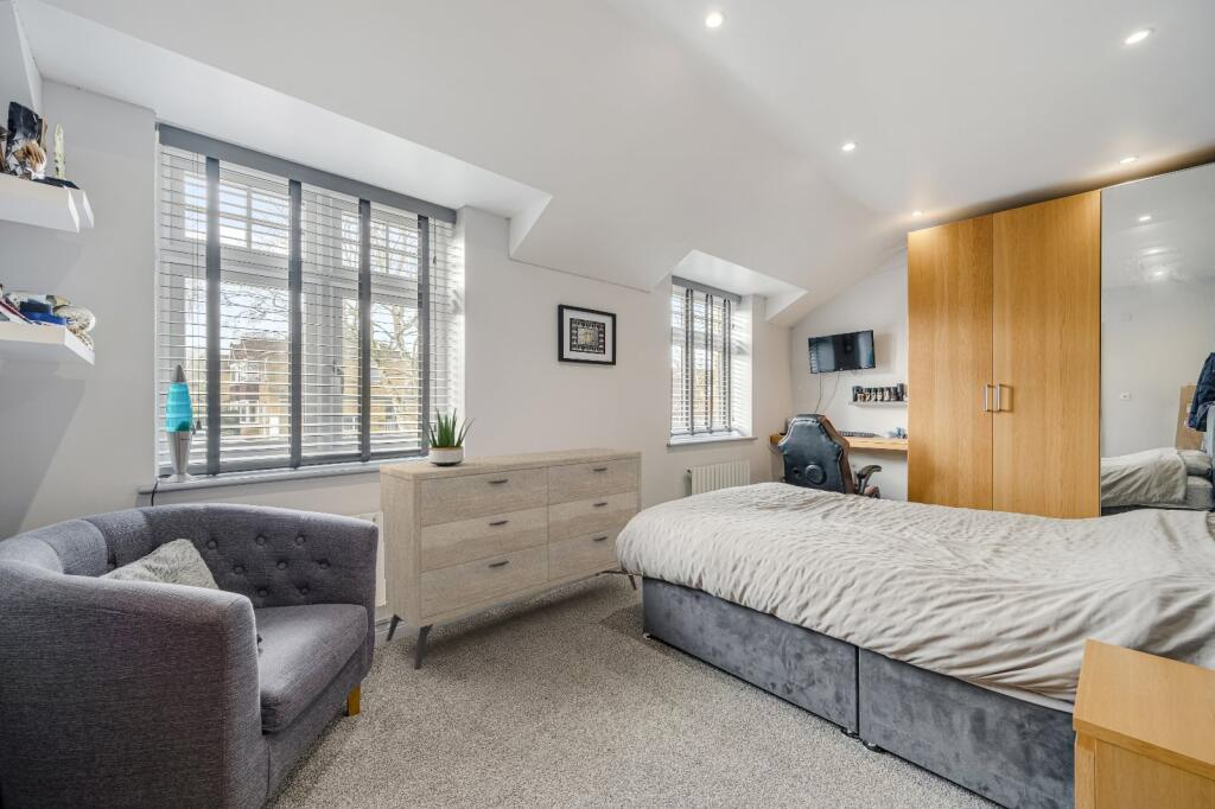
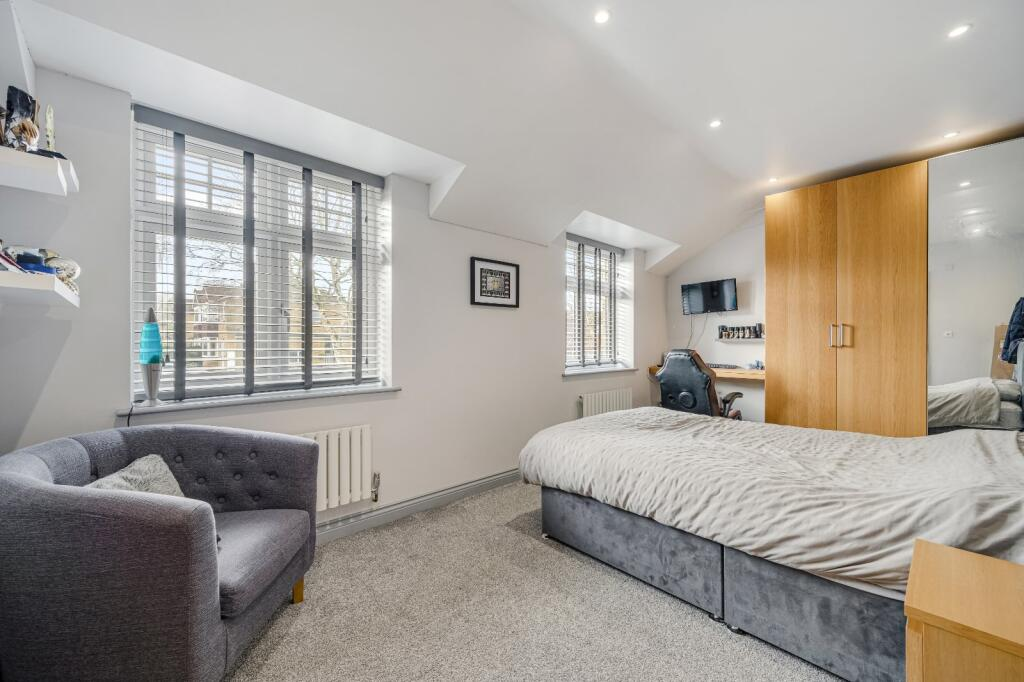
- potted plant (446, 435)
- dresser (527, 535)
